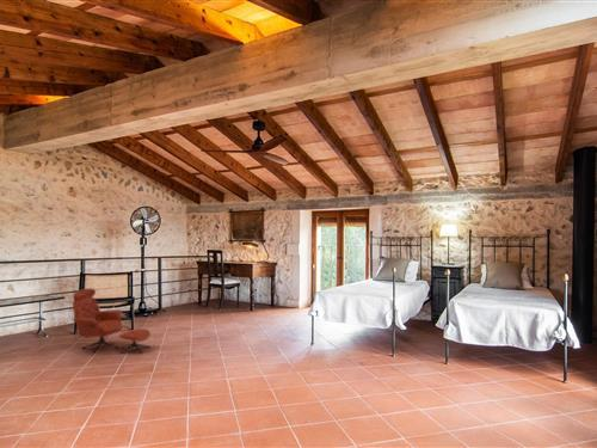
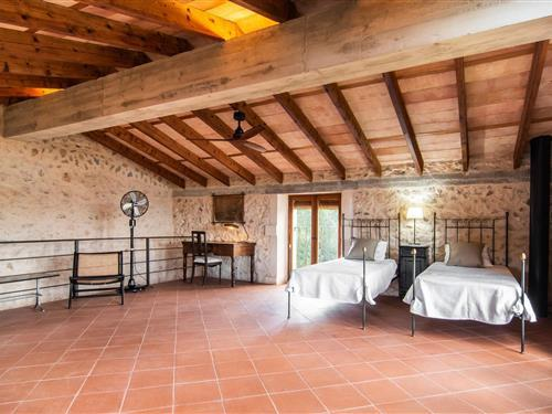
- armchair (112, 319)
